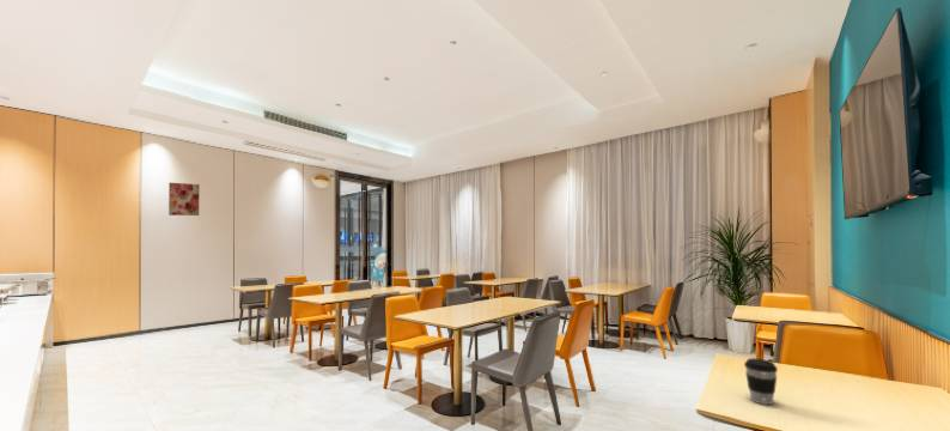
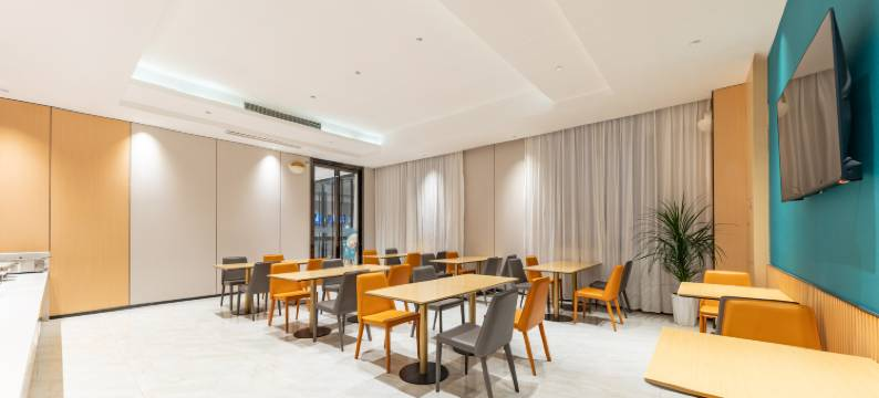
- coffee cup (761, 381)
- wall art (184, 199)
